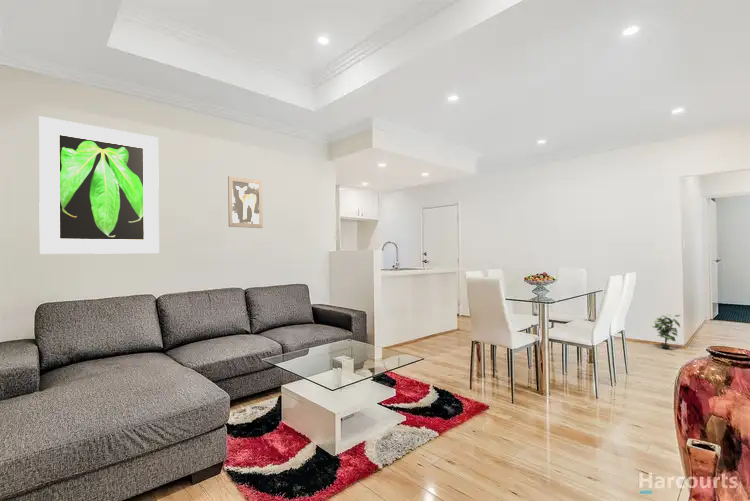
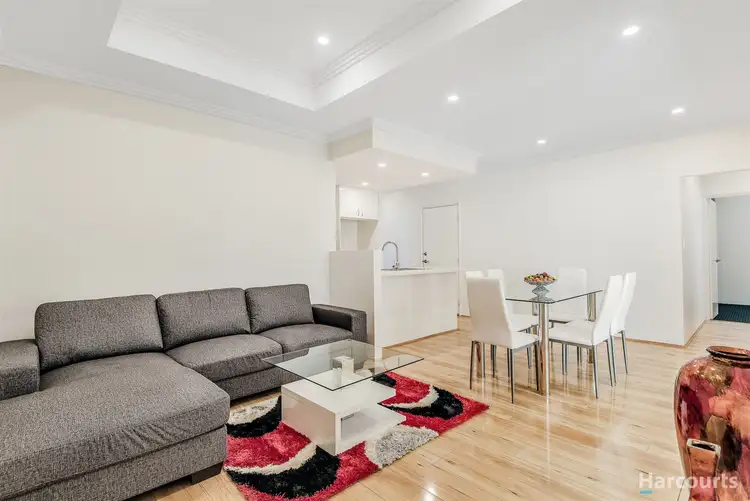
- wall art (245, 202)
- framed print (104, 190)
- potted plant (666, 331)
